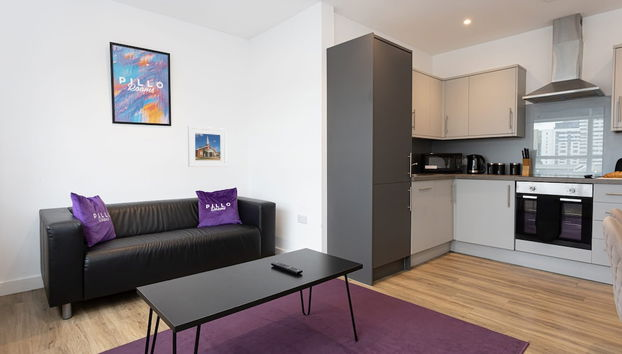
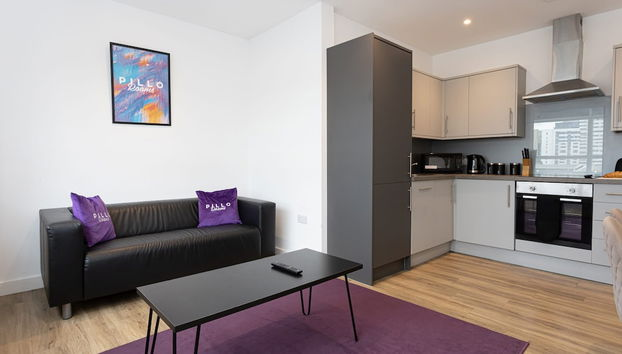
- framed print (208, 147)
